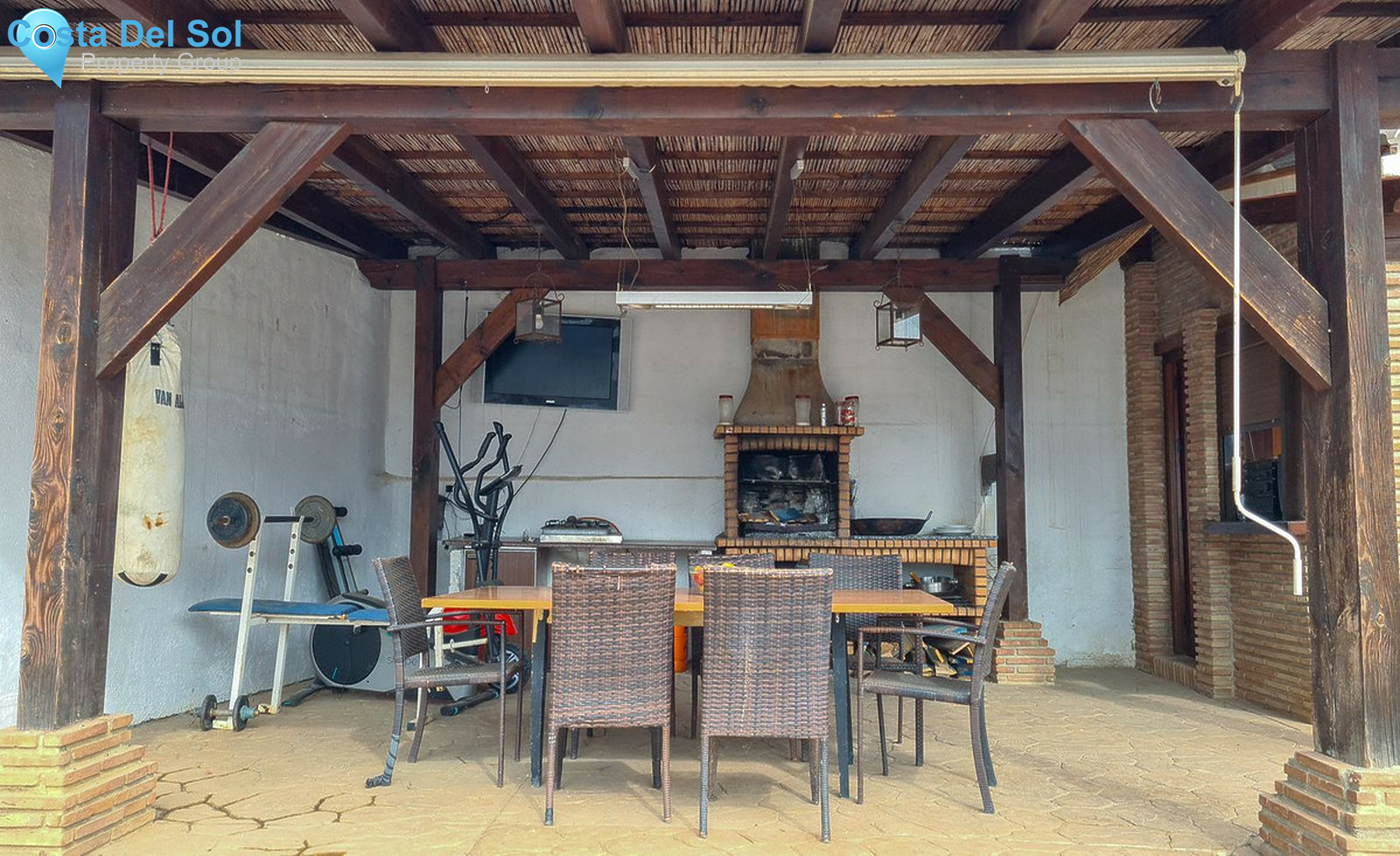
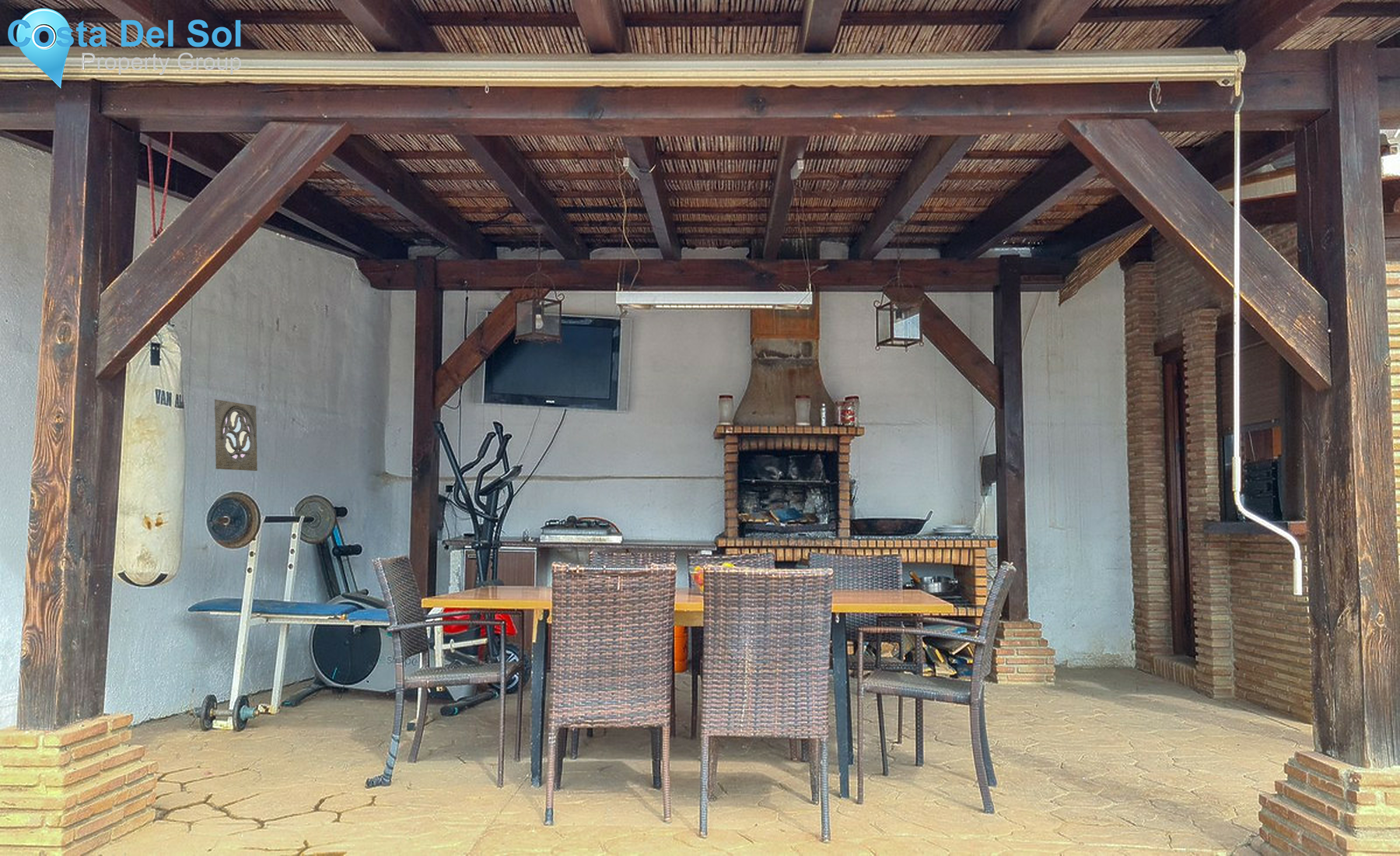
+ wall ornament (236, 436)
